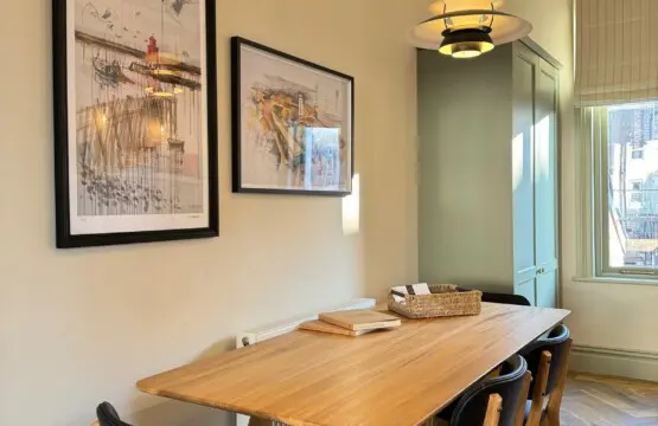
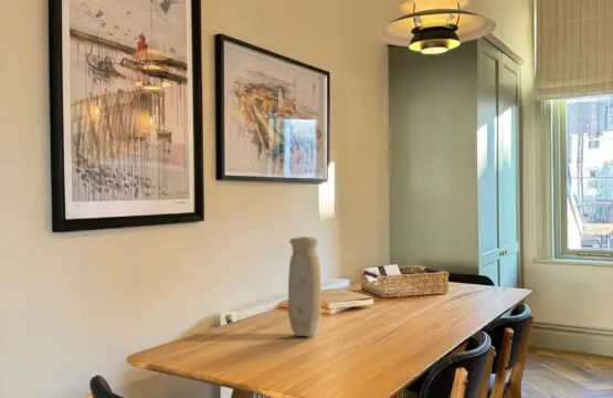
+ vase (304, 285)
